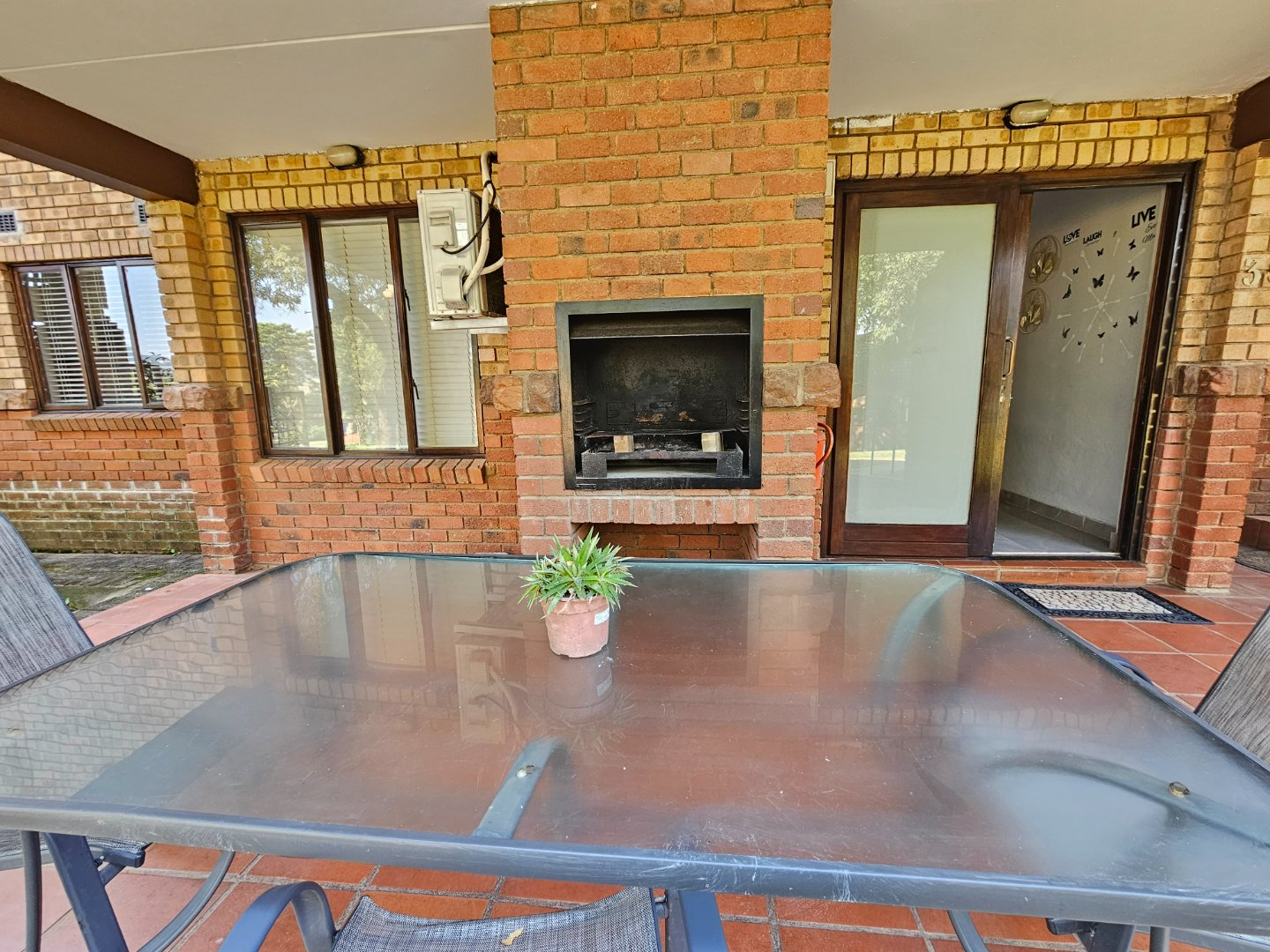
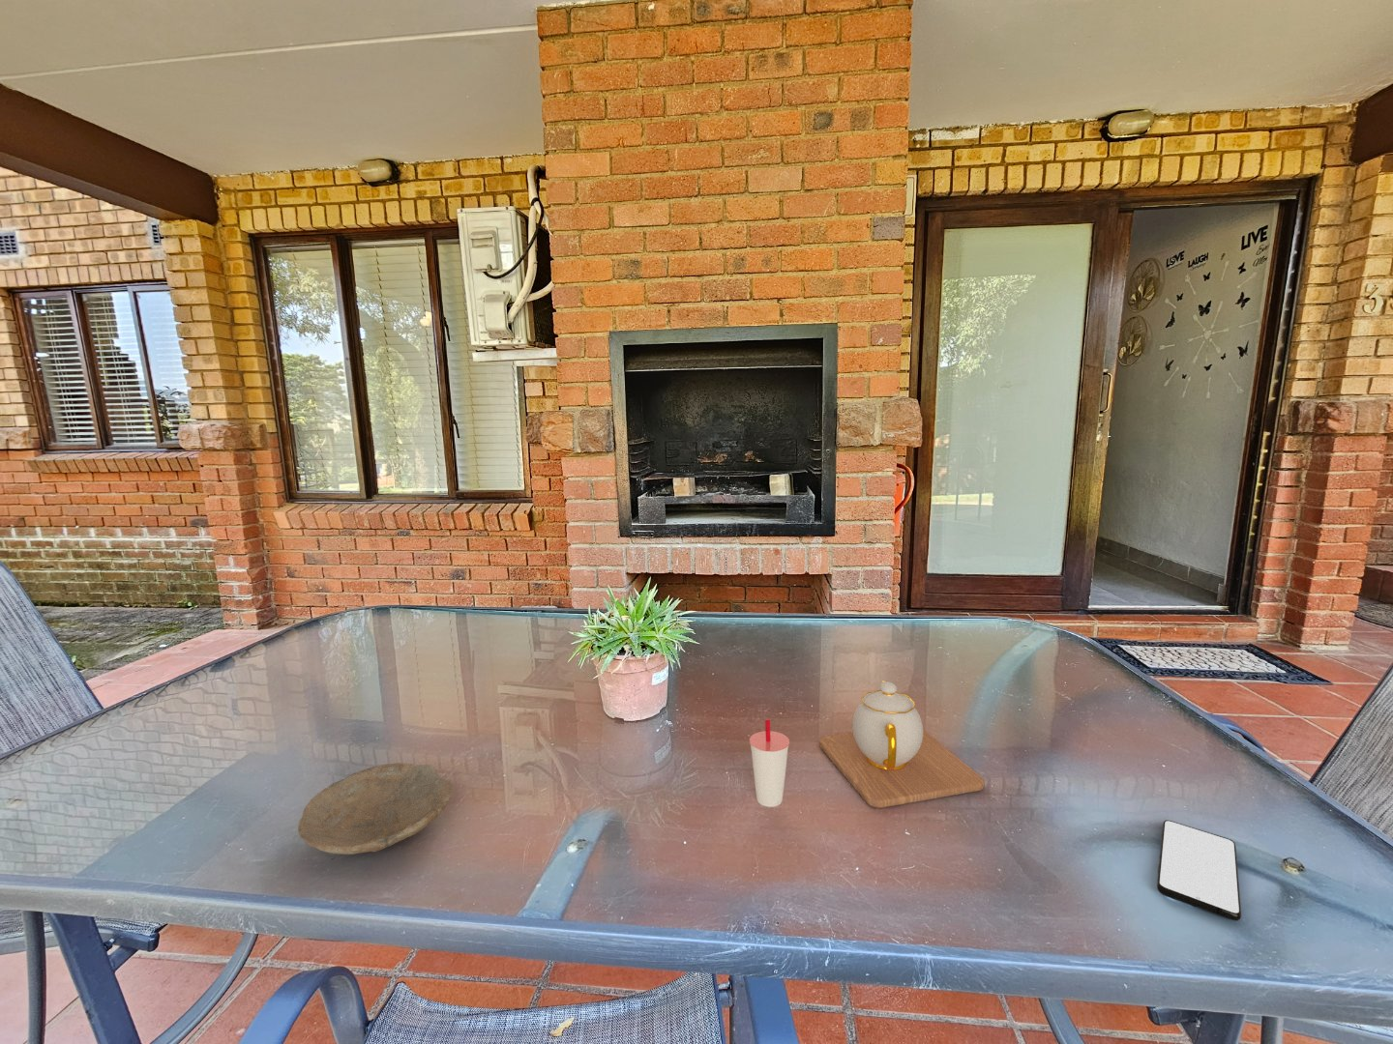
+ cup (769, 761)
+ smartphone (1198, 865)
+ teapot (897, 723)
+ bowl (381, 815)
